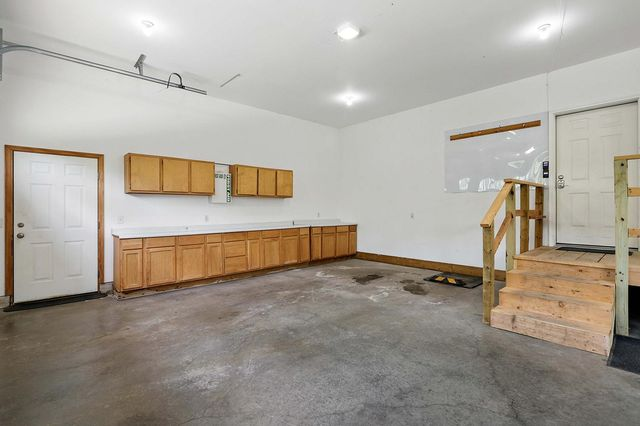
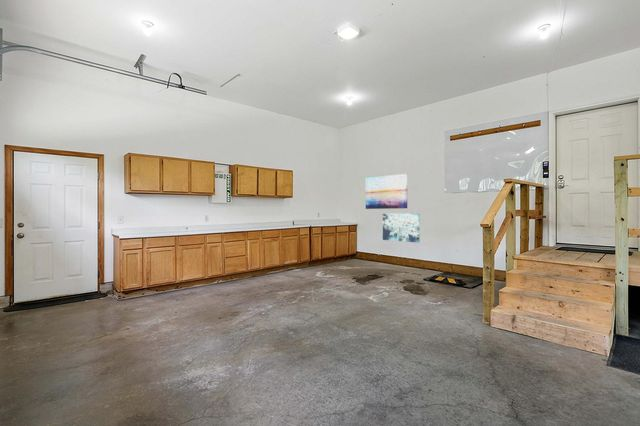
+ wall art (385, 192)
+ wall art (400, 227)
